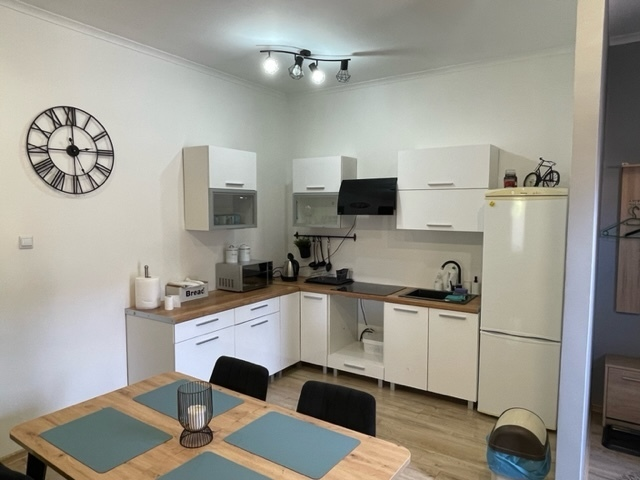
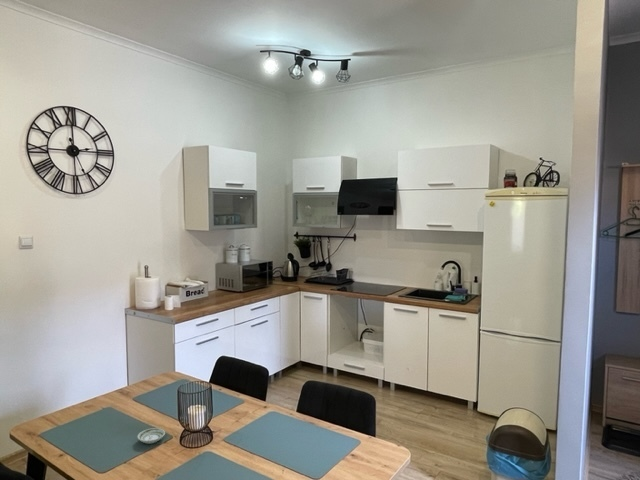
+ saucer (151, 437)
